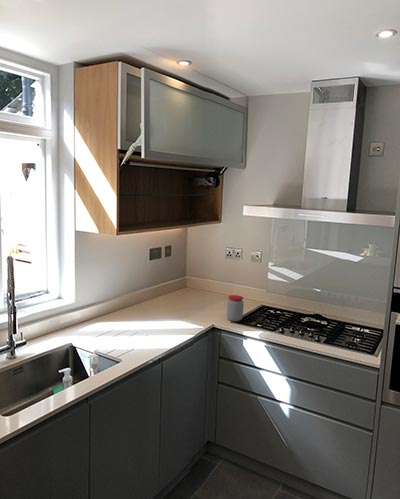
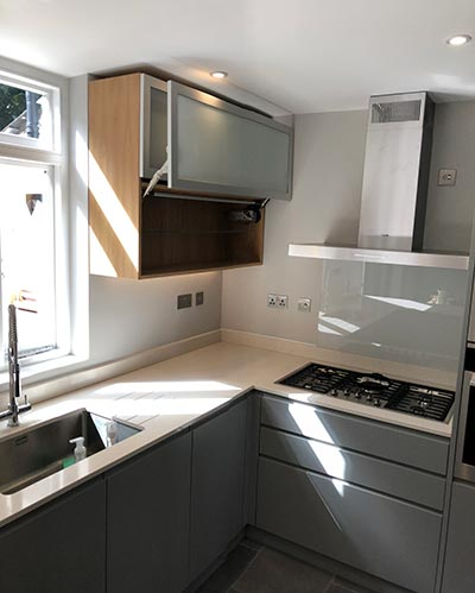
- jar (235, 308)
